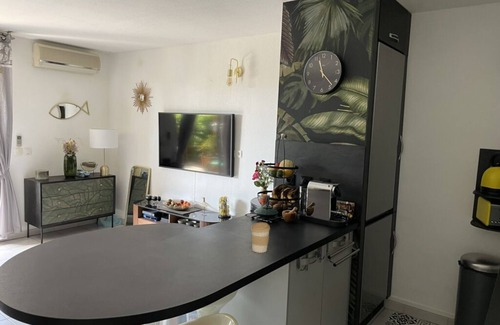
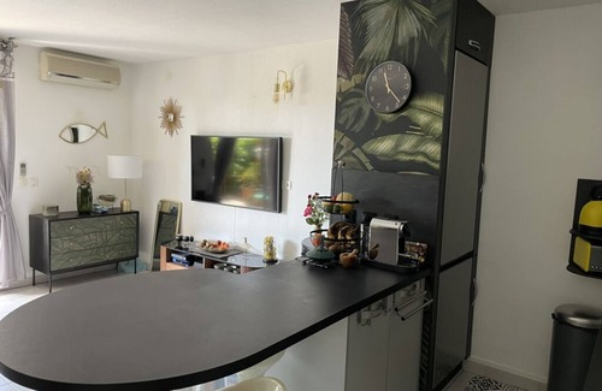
- coffee cup (260, 237)
